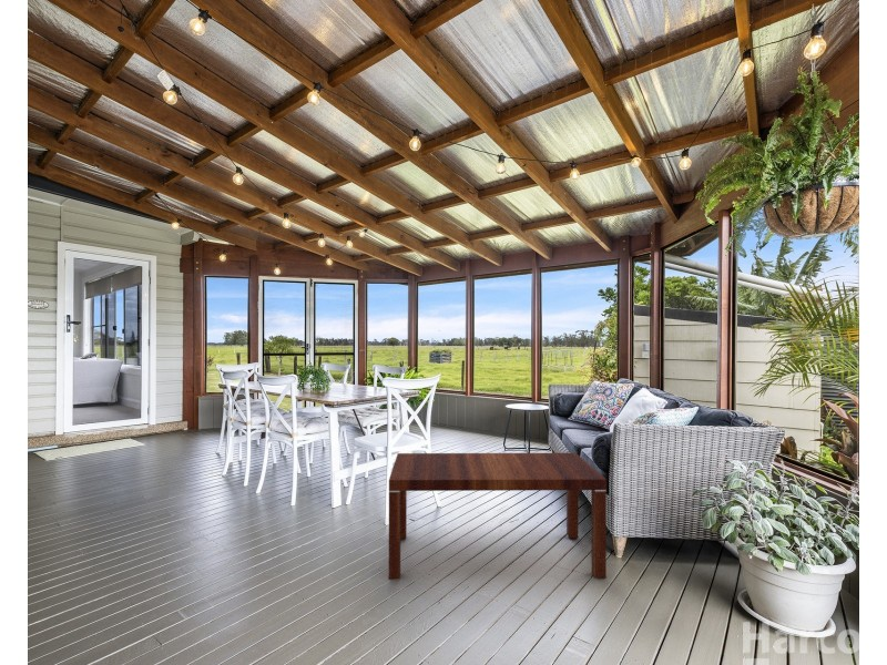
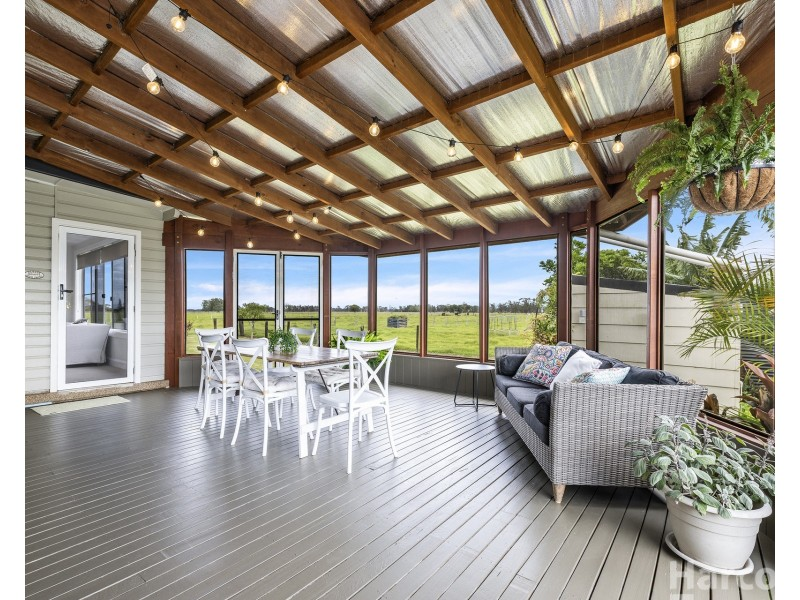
- coffee table (491, 490)
